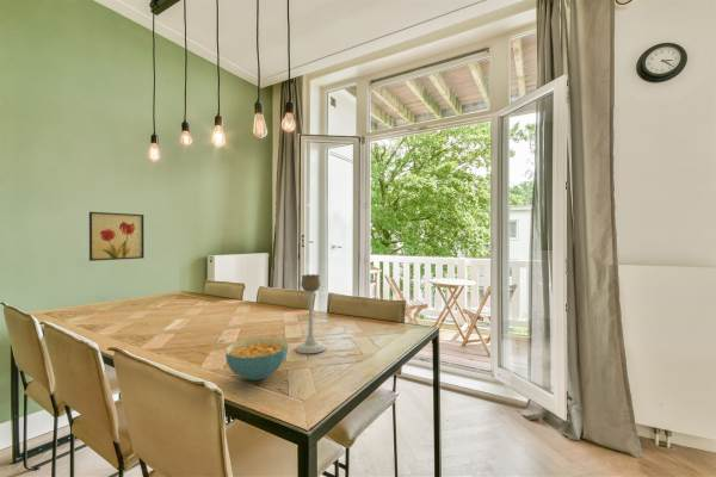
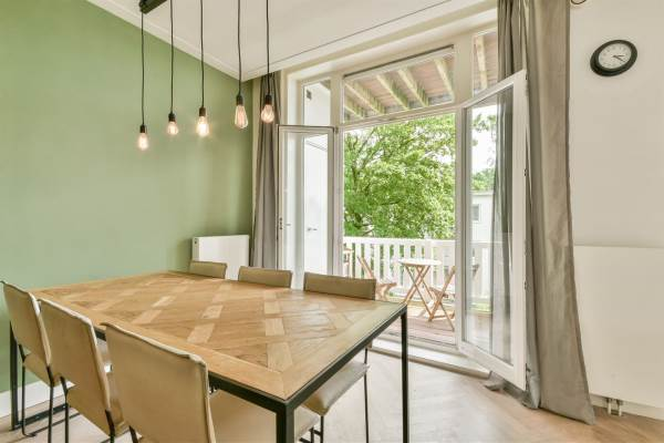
- cereal bowl (257, 361)
- wall art (117, 236)
- candle holder (310, 311)
